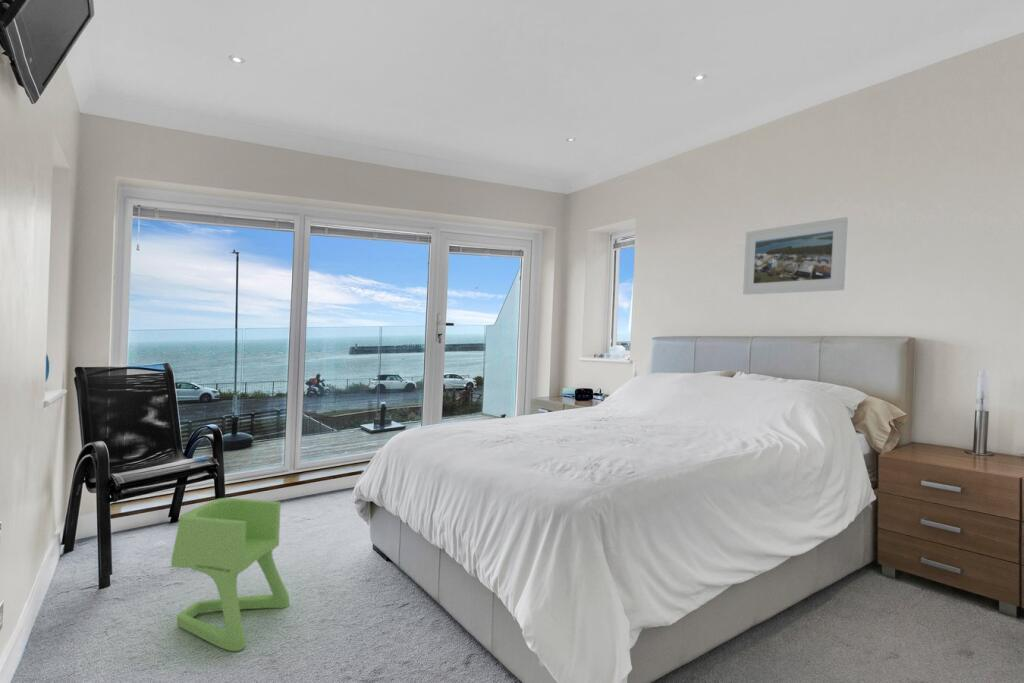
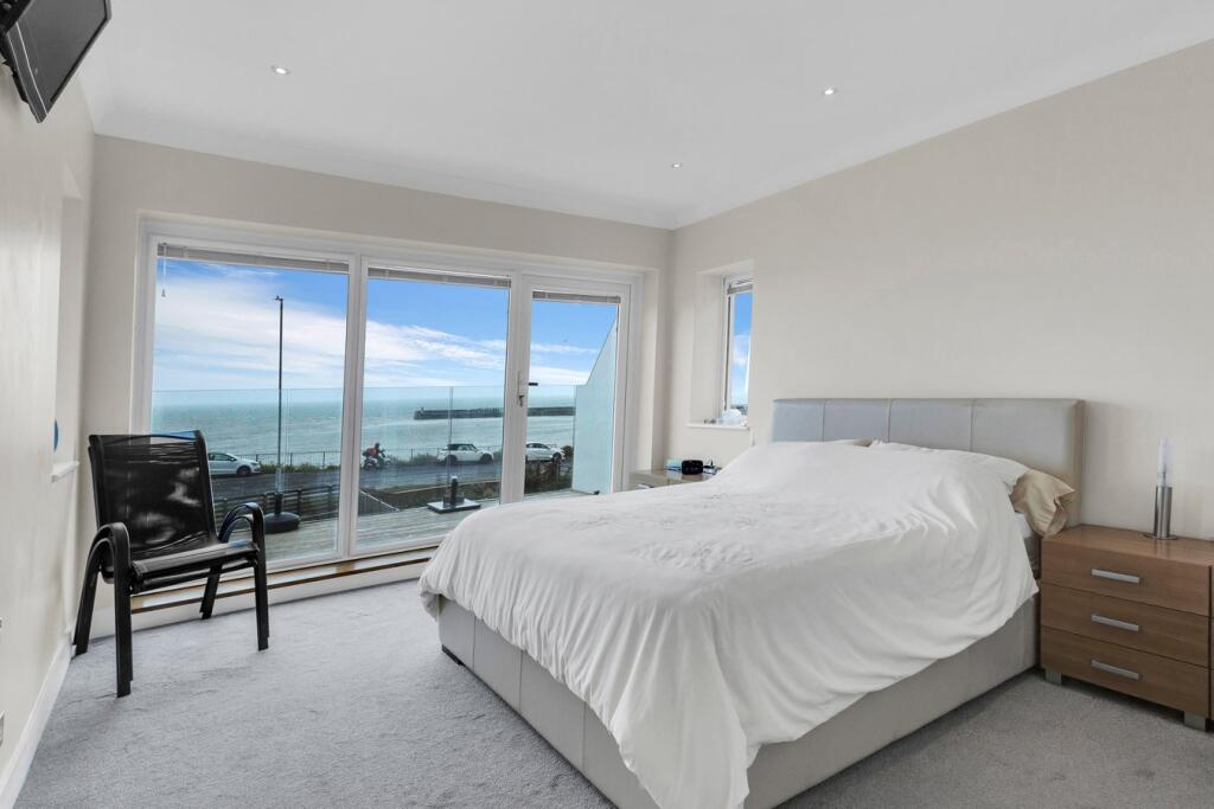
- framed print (791, 258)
- chair (228, 565)
